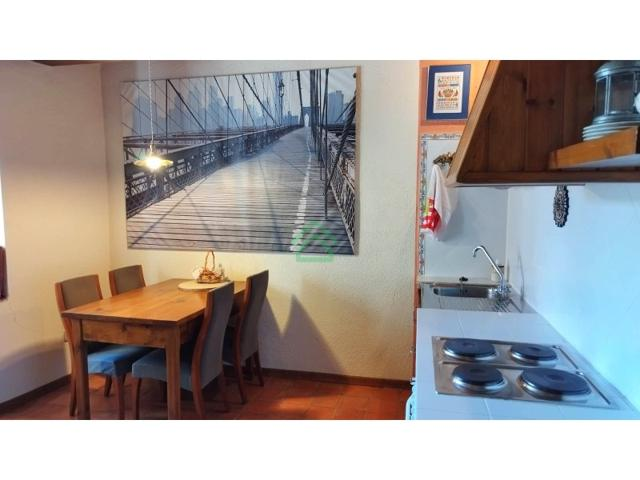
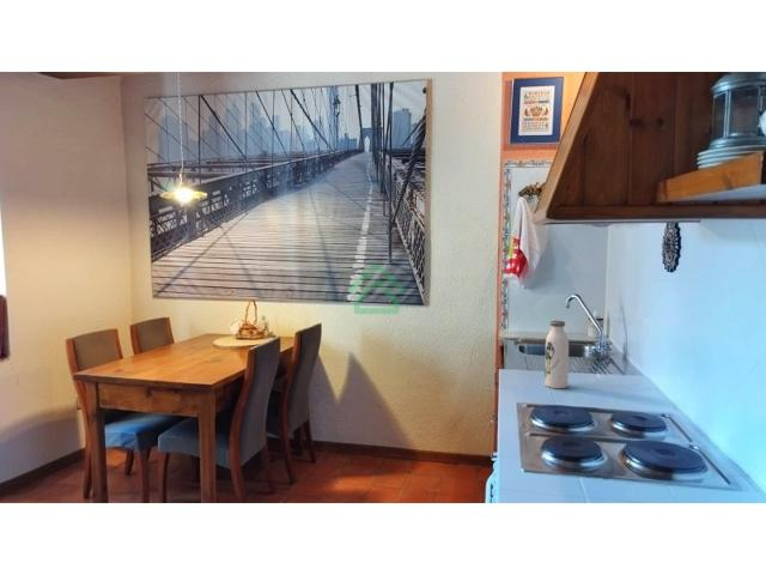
+ water bottle (557, 353)
